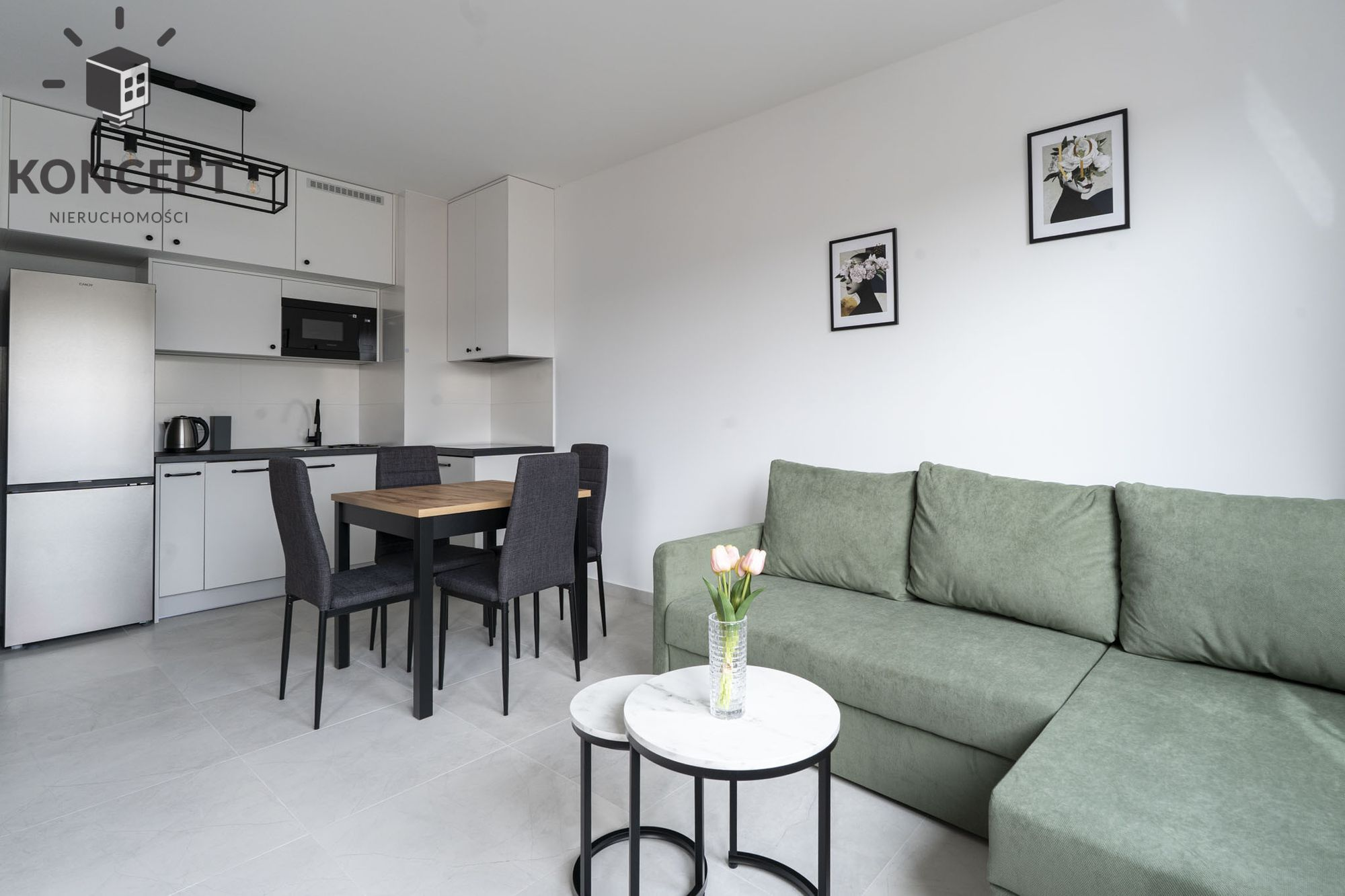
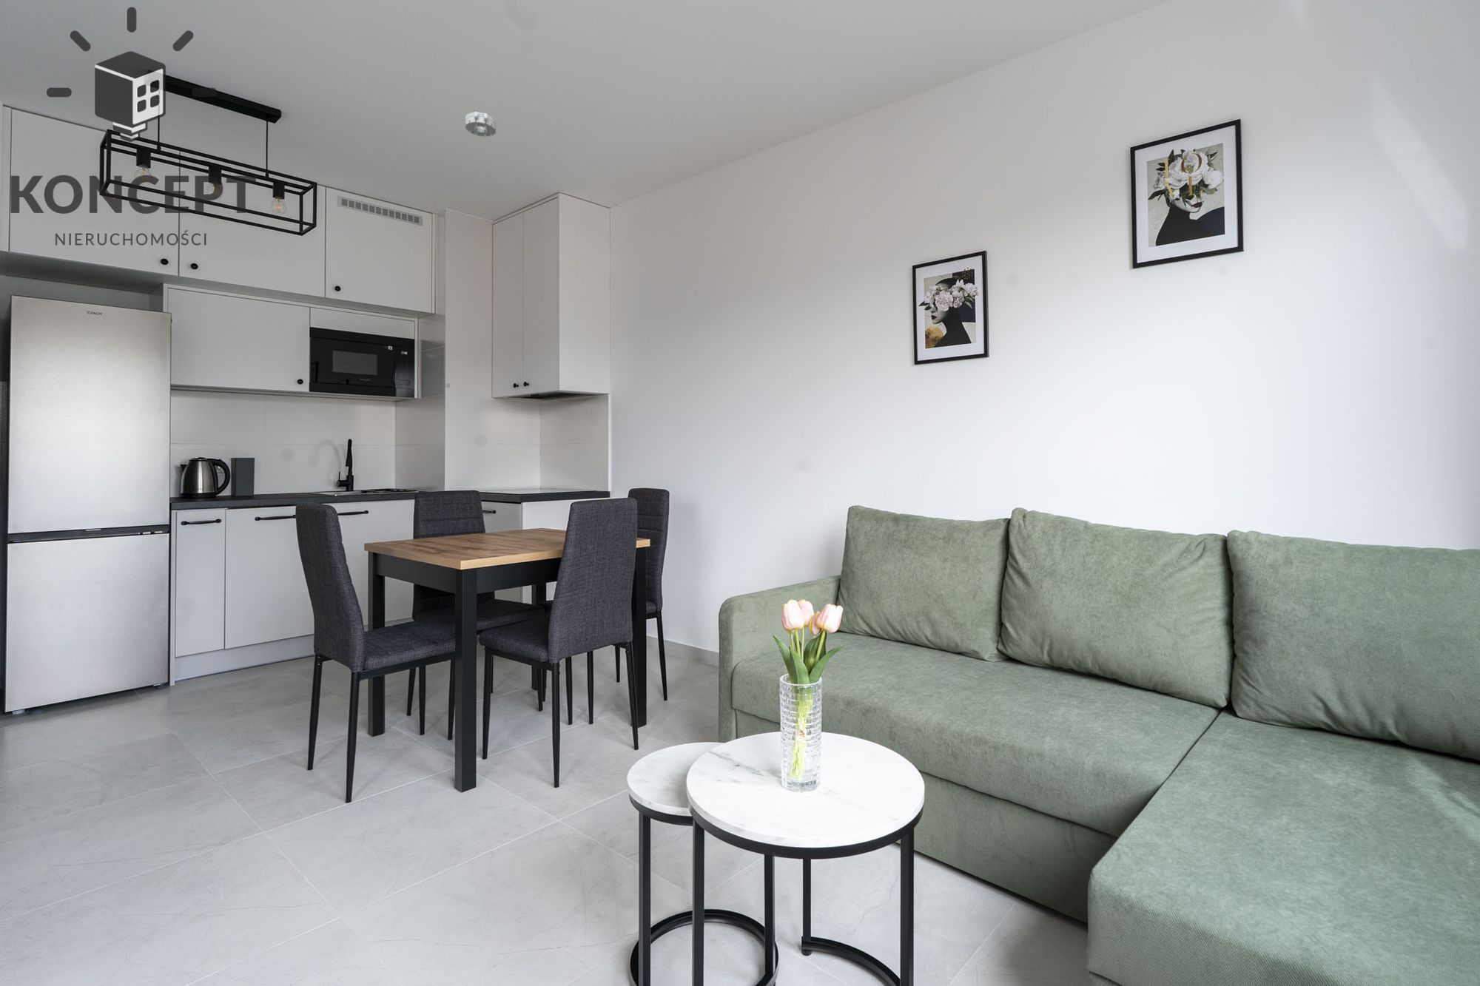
+ smoke detector (480, 123)
